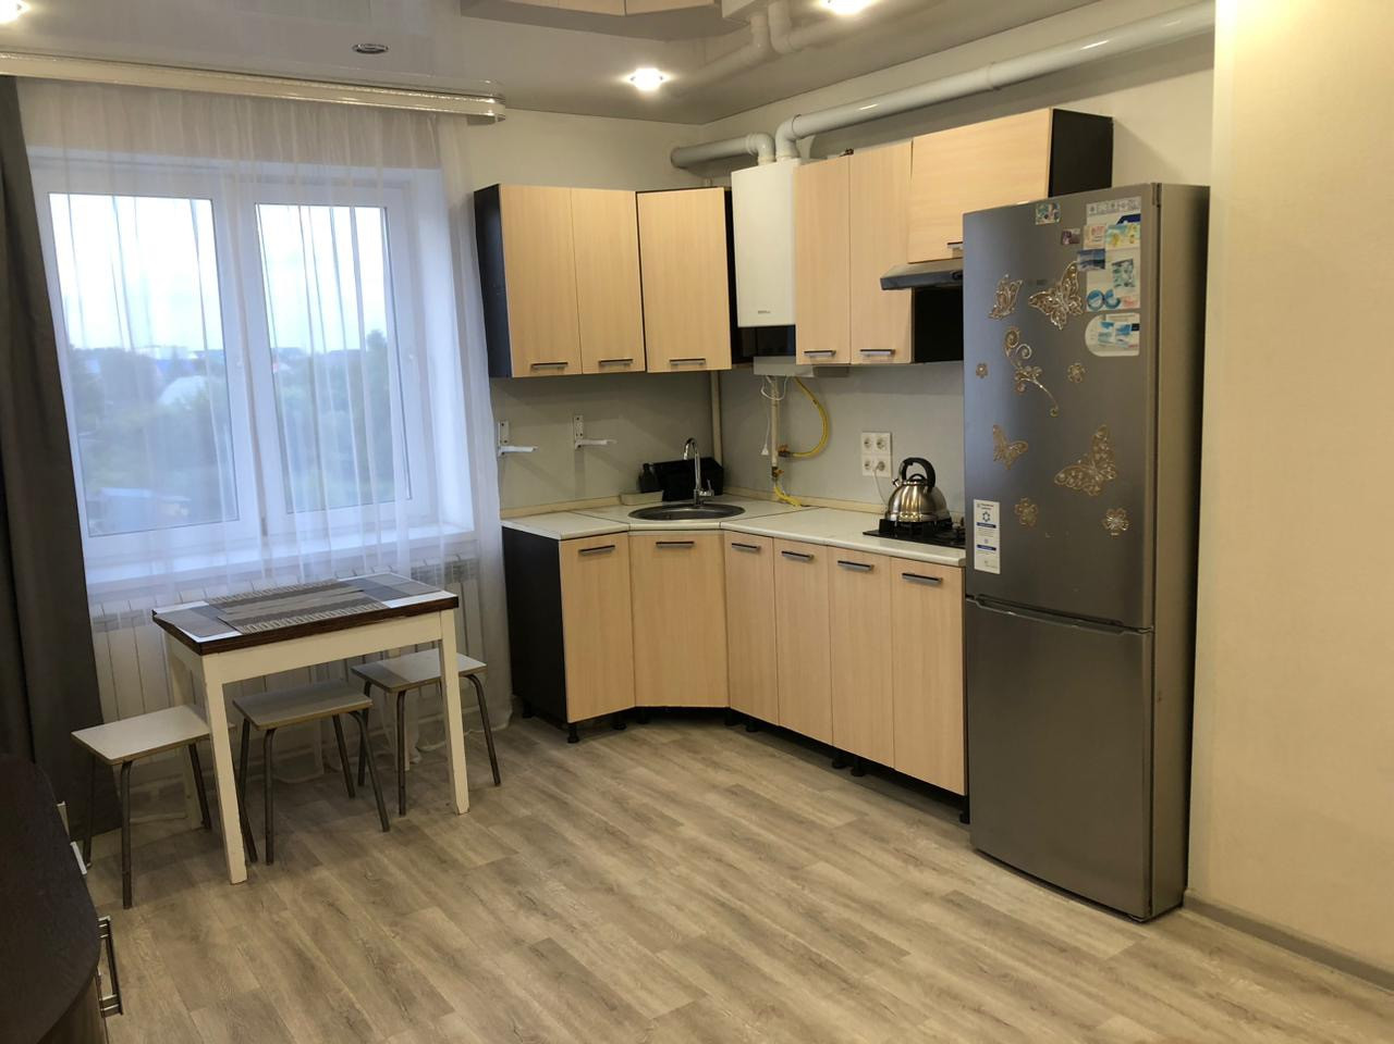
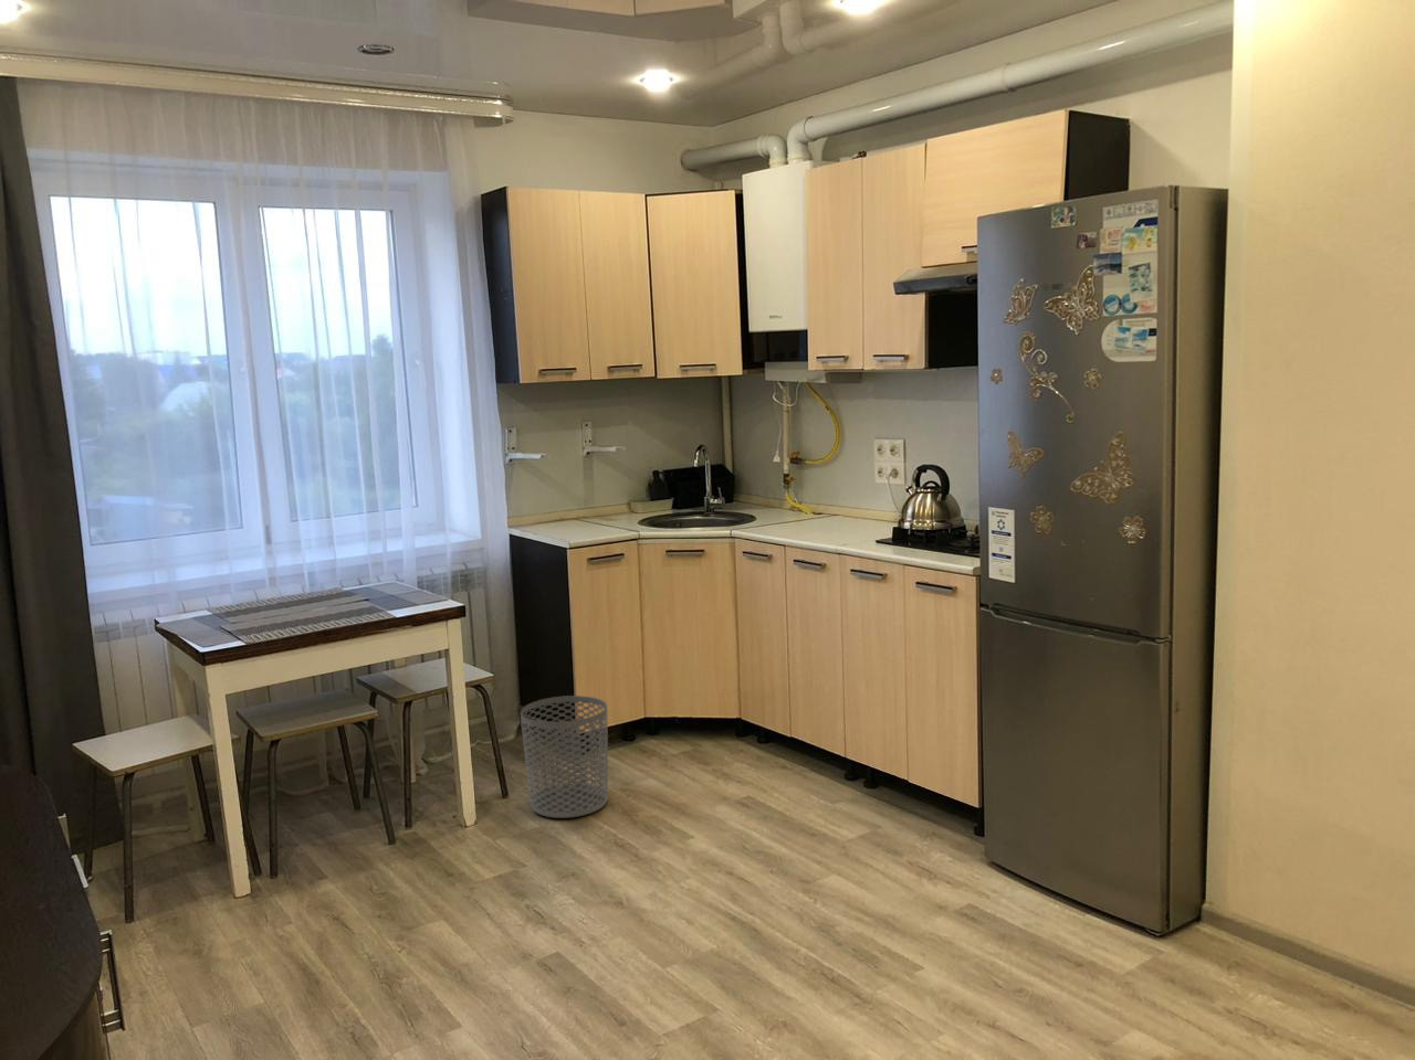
+ waste bin (566, 756)
